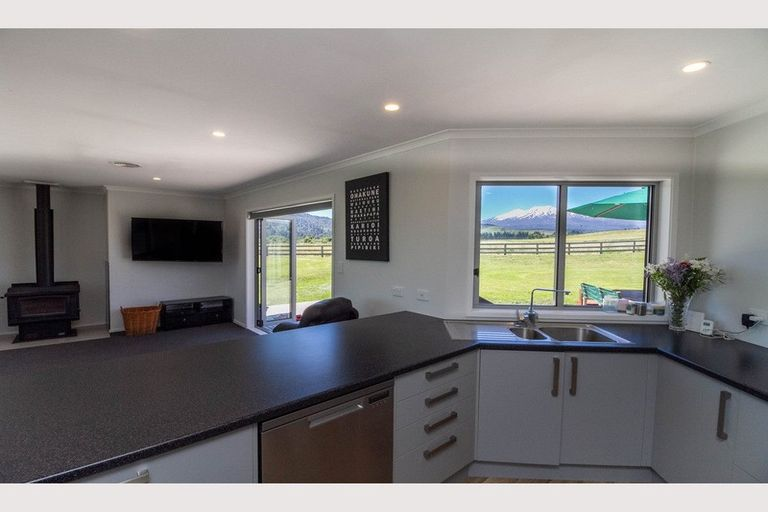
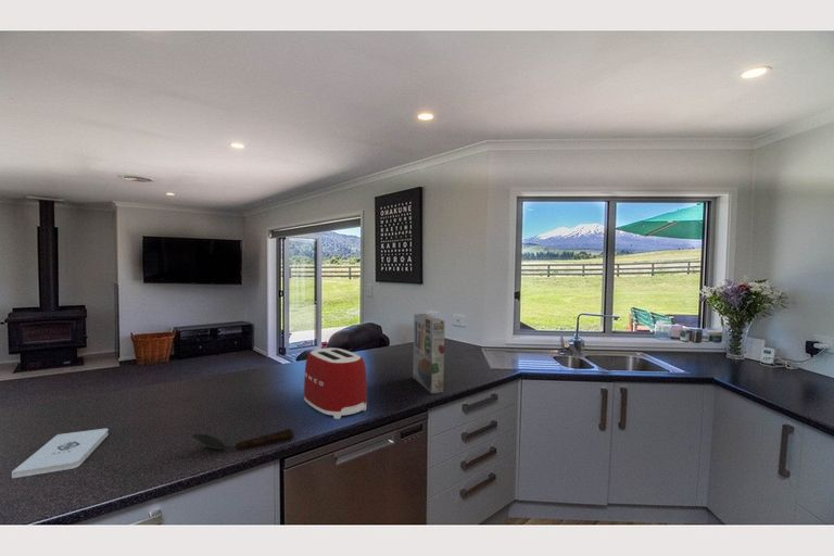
+ toaster (333, 378)
+ spoon (245, 440)
+ notepad (66, 450)
+ cereal box (428, 351)
